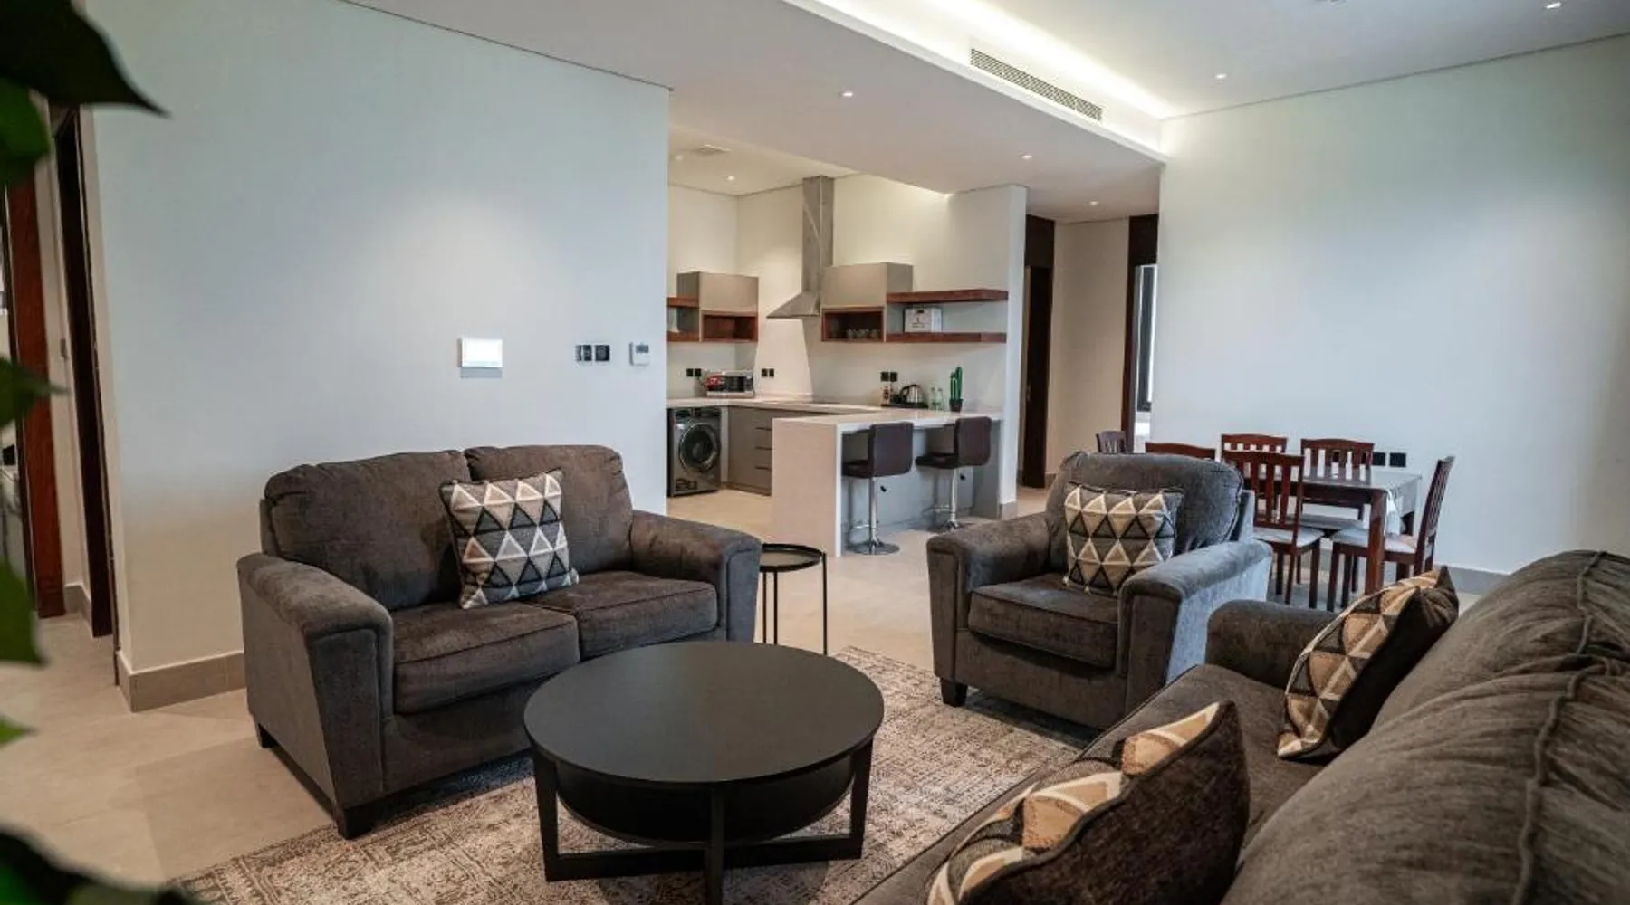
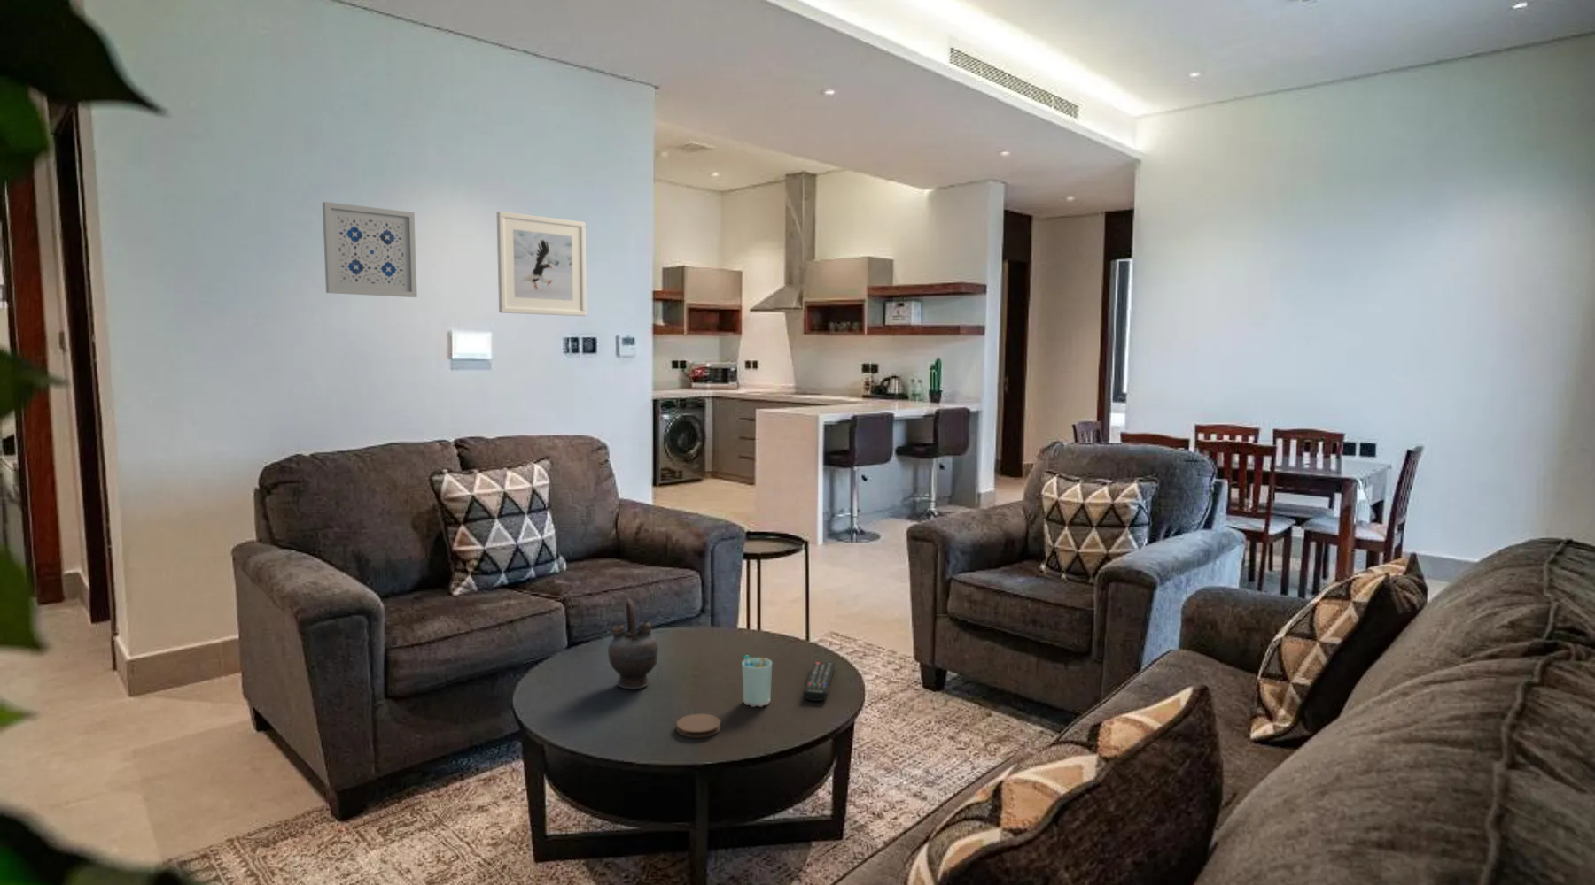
+ remote control (819, 680)
+ coaster (698, 725)
+ wall art (371, 252)
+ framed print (543, 266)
+ cup (757, 677)
+ teapot (633, 641)
